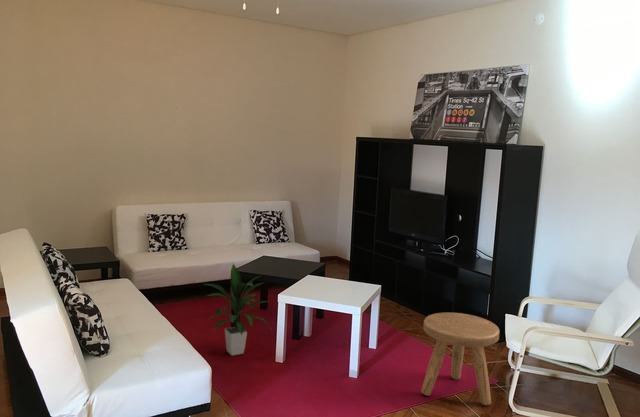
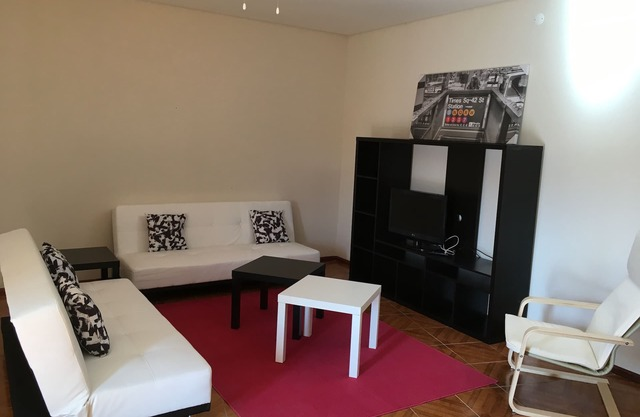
- indoor plant (239, 310)
- stool (458, 357)
